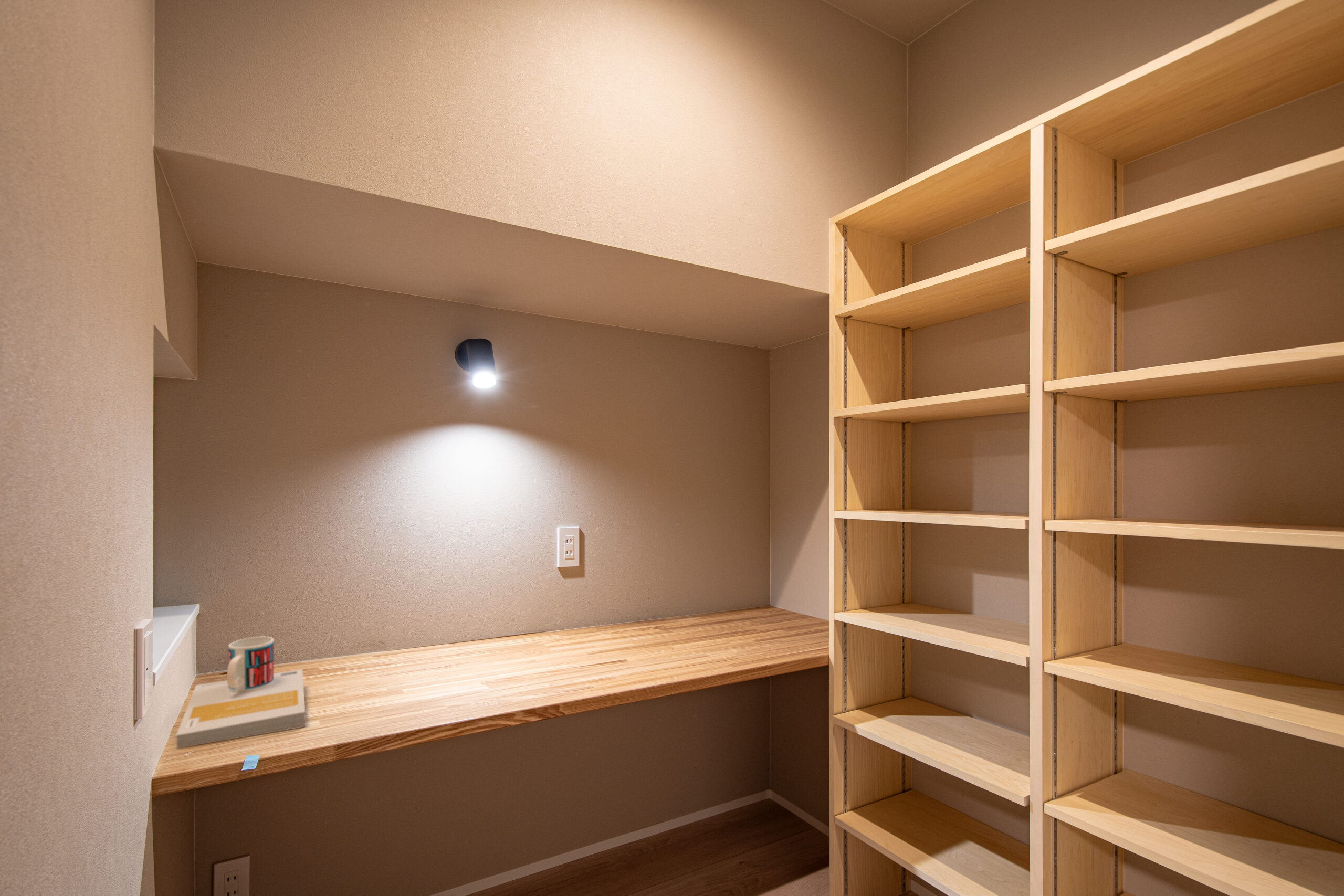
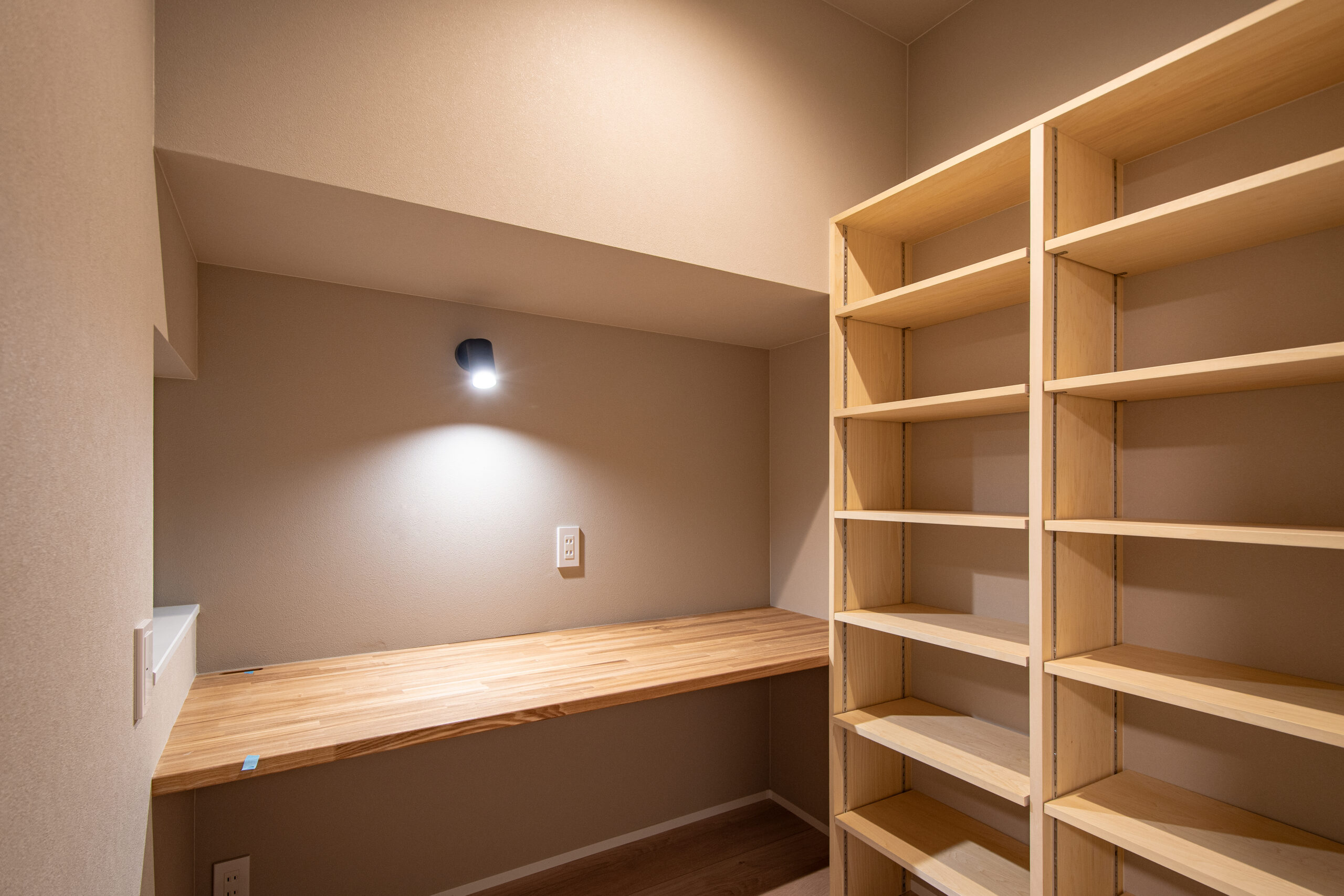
- mug (249, 665)
- book (247, 705)
